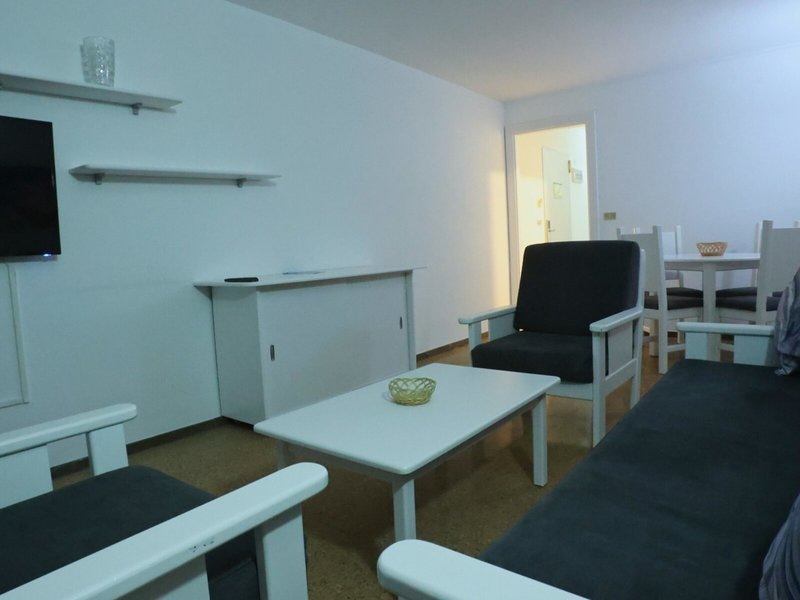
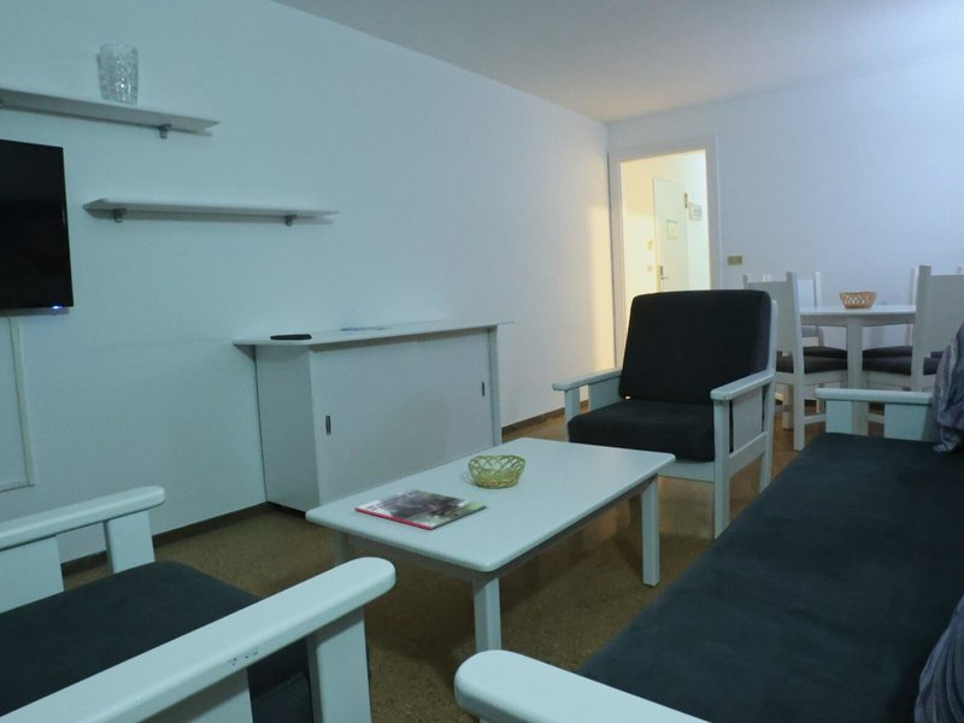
+ magazine (419, 506)
